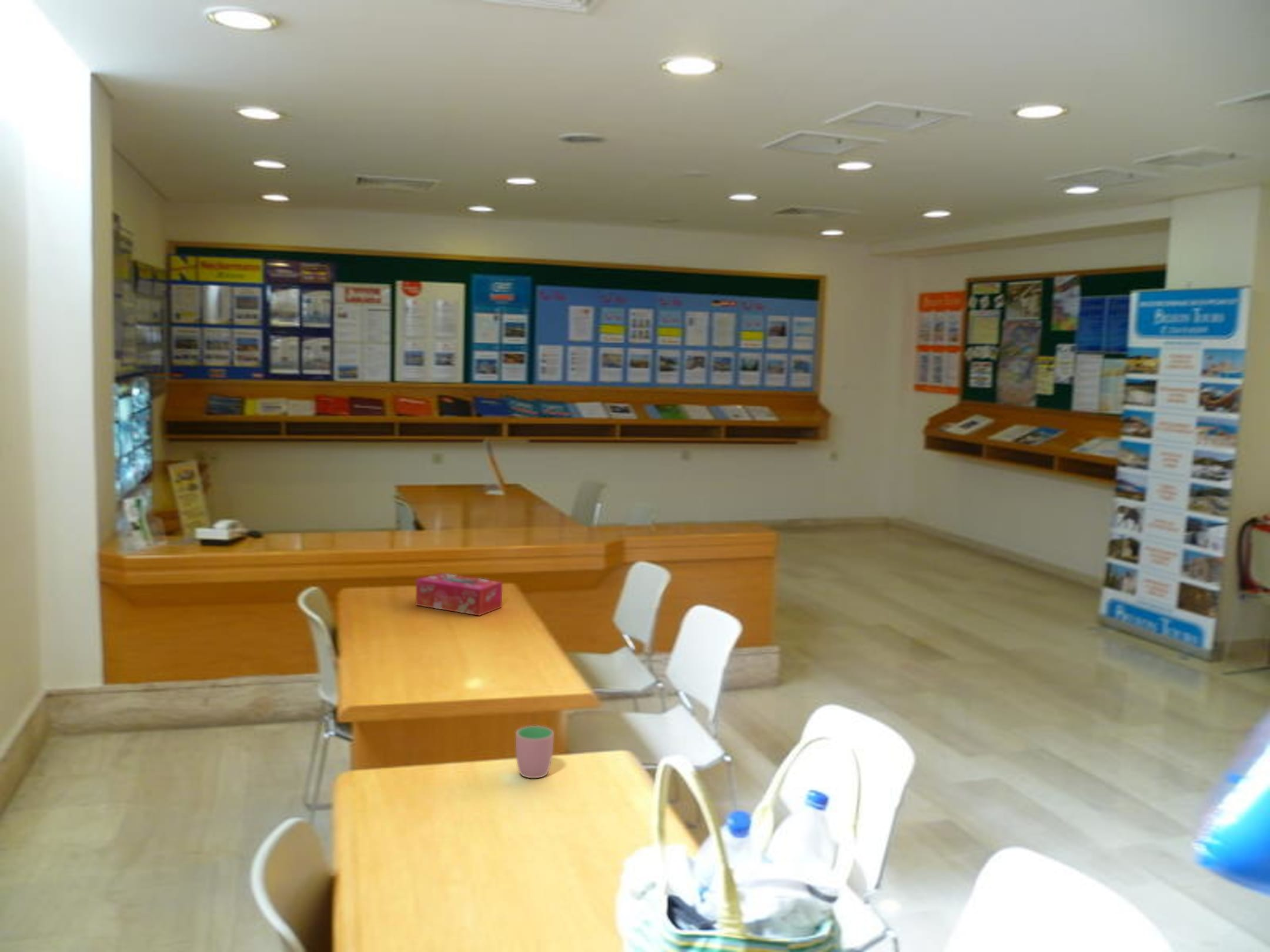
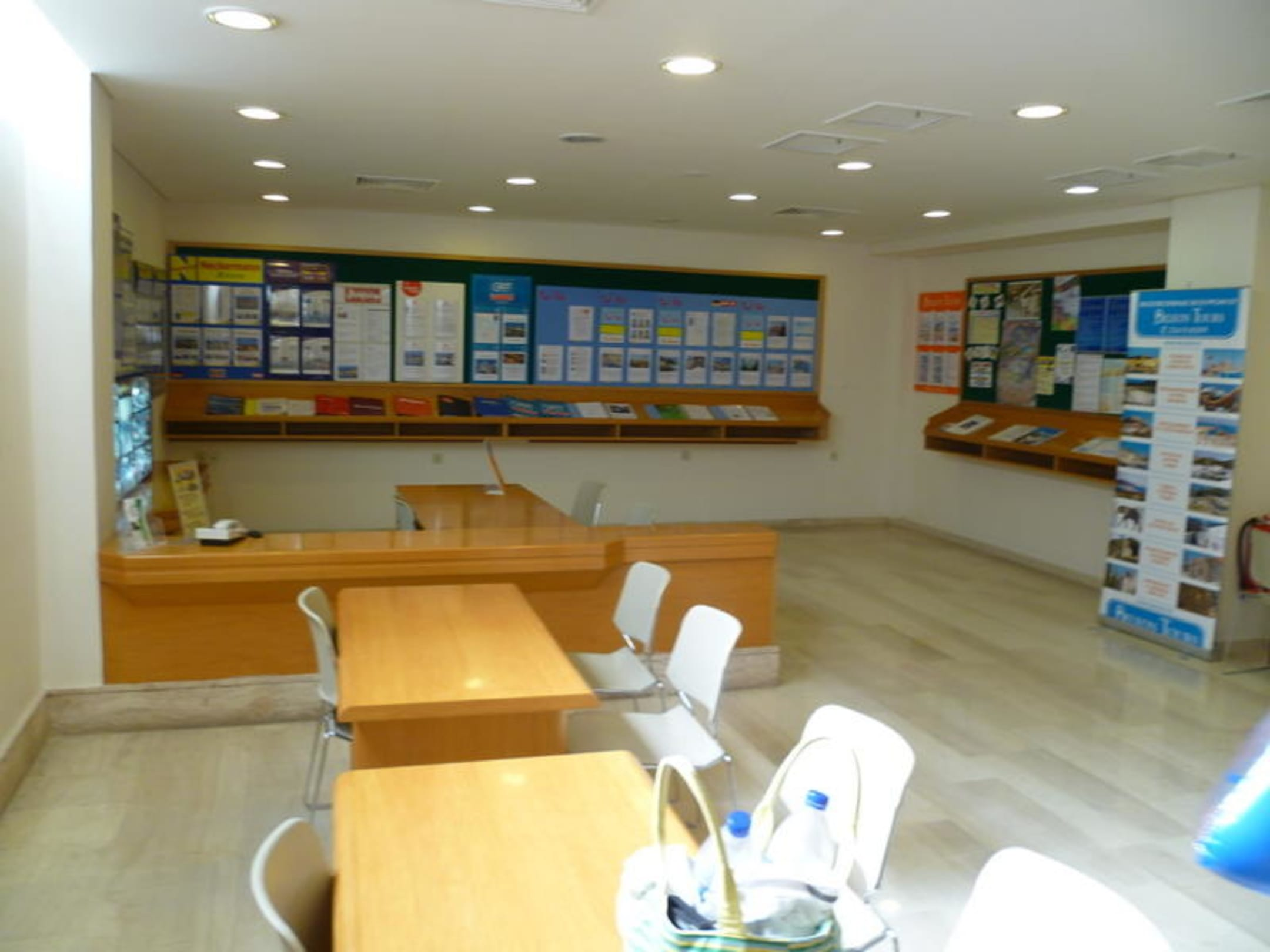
- tissue box (459, 594)
- cup (534, 750)
